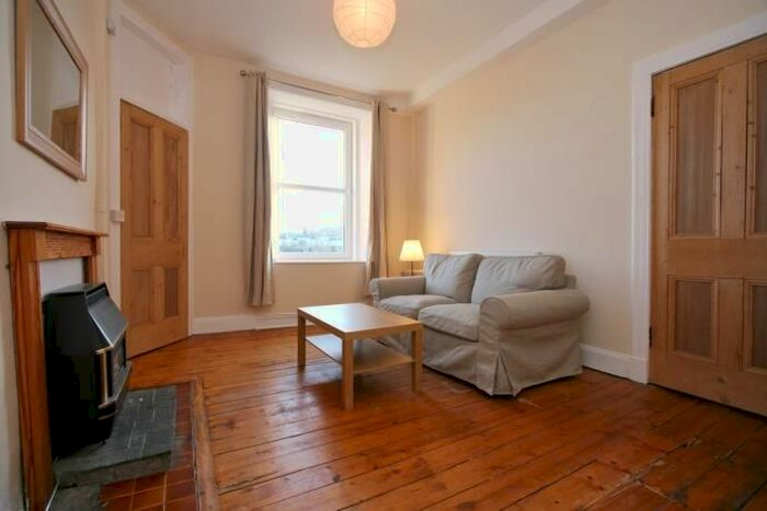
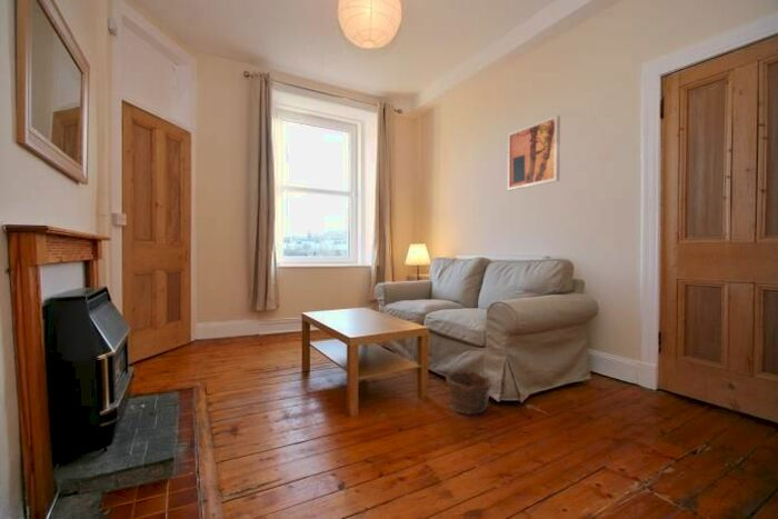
+ wall art (531, 156)
+ clay pot (468, 386)
